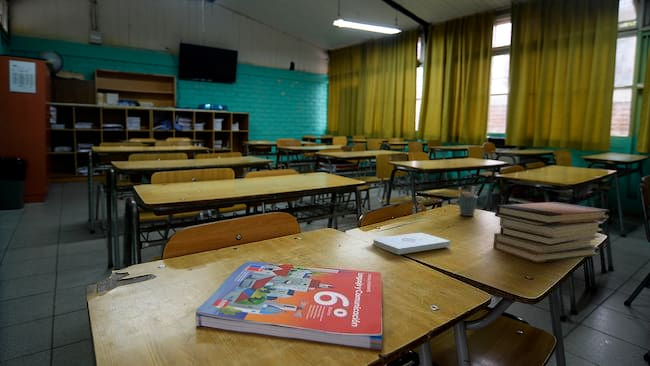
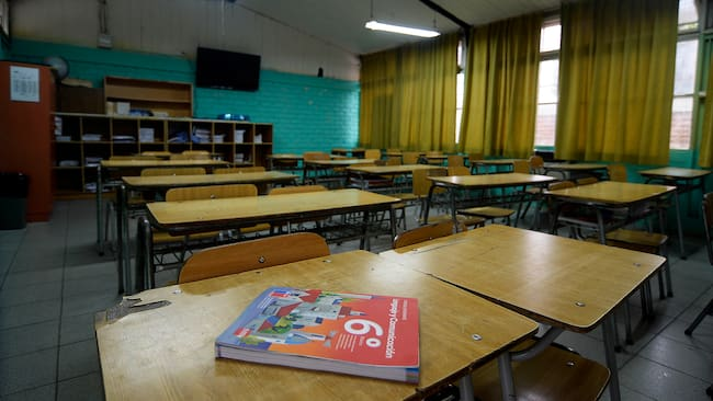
- book stack (549, 229)
- pen holder (467, 200)
- notepad (410, 242)
